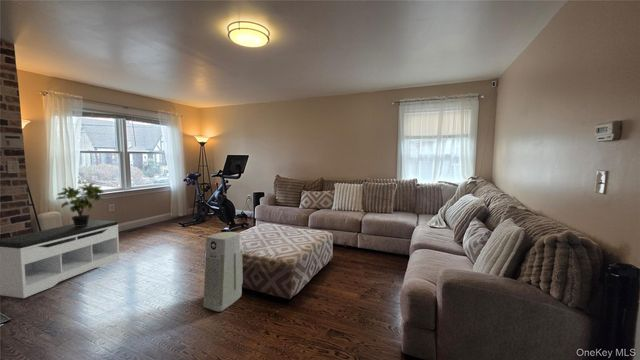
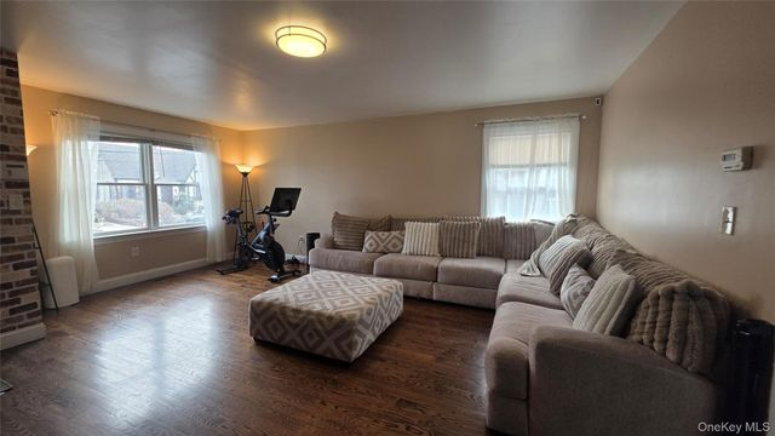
- air purifier (224, 267)
- bench (63, 252)
- potted plant (83, 203)
